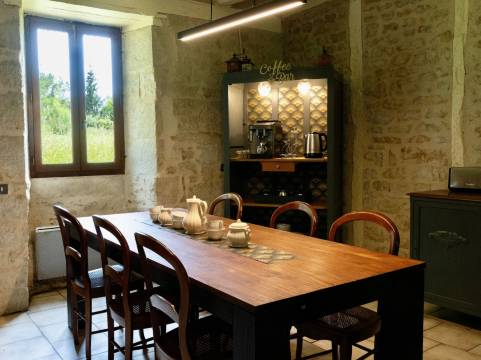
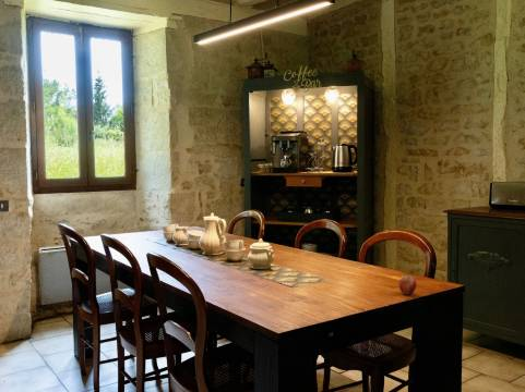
+ apple (407, 284)
